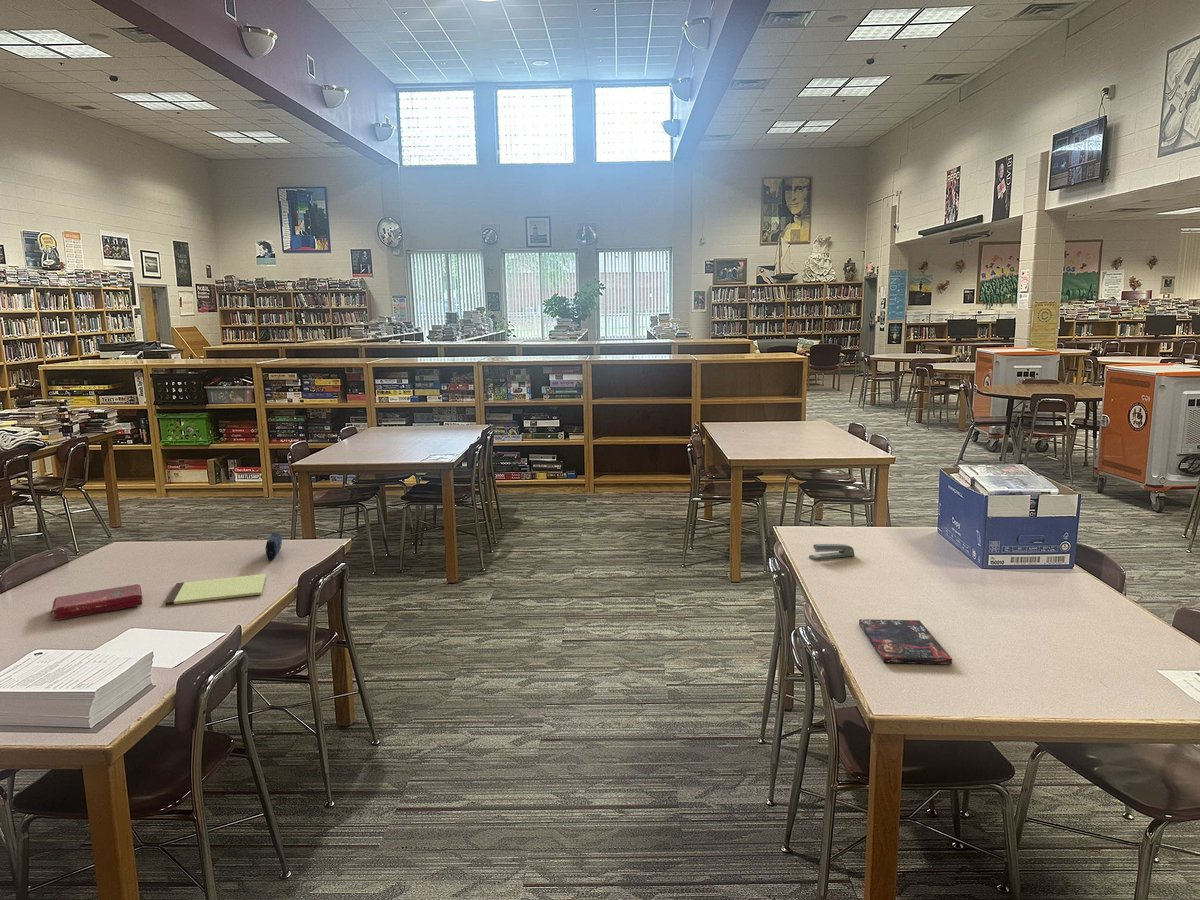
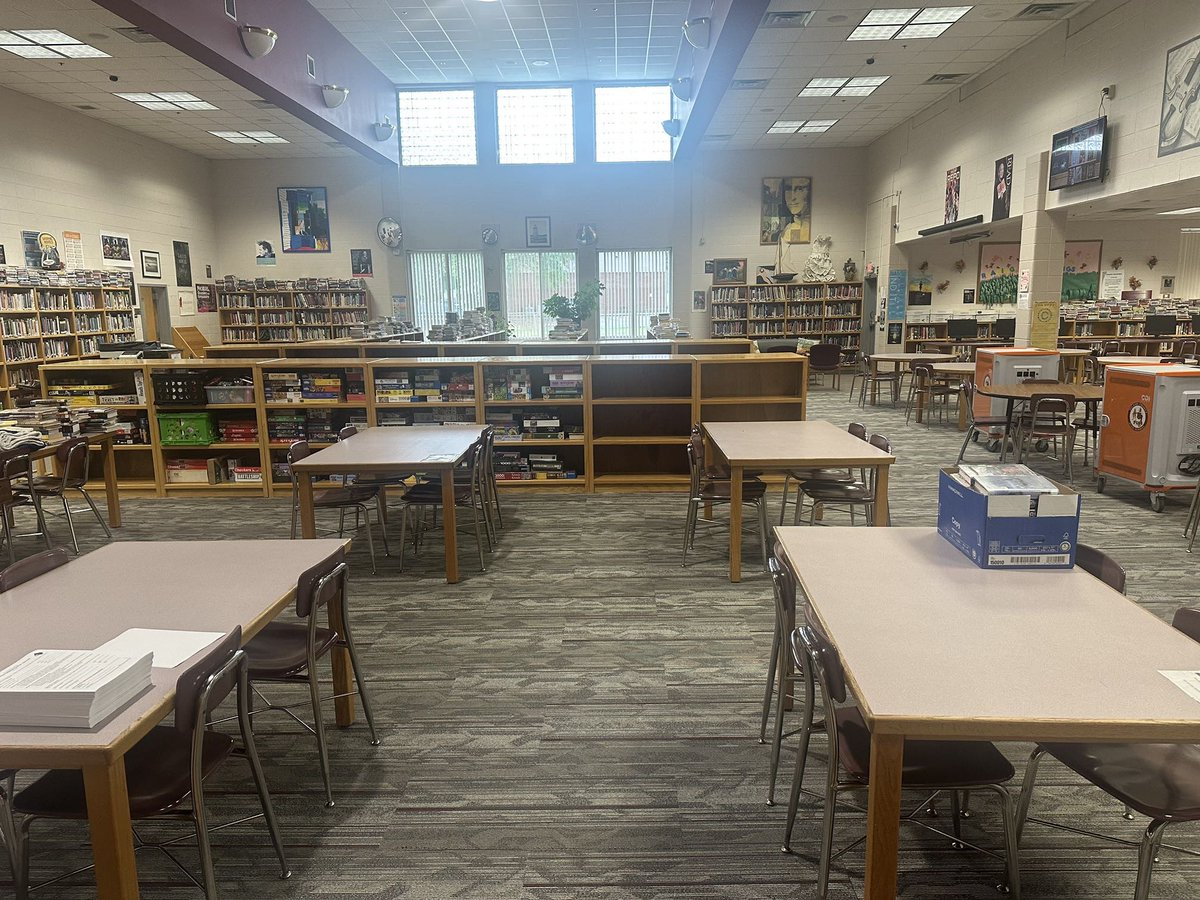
- pencil case (273, 545)
- book (902, 640)
- notepad (218, 588)
- stapler (831, 550)
- book (97, 601)
